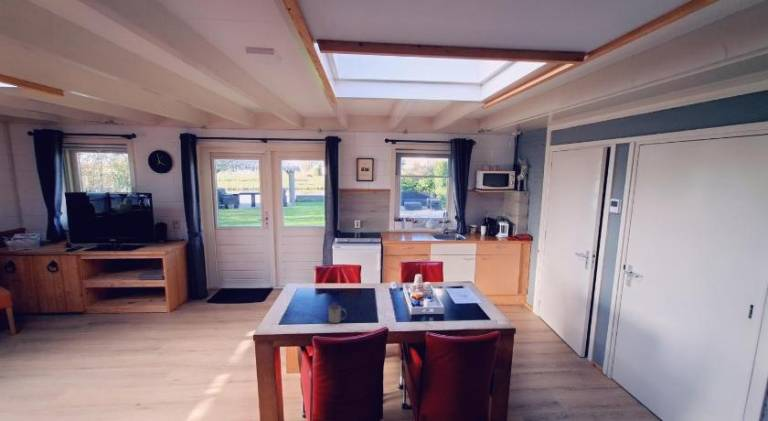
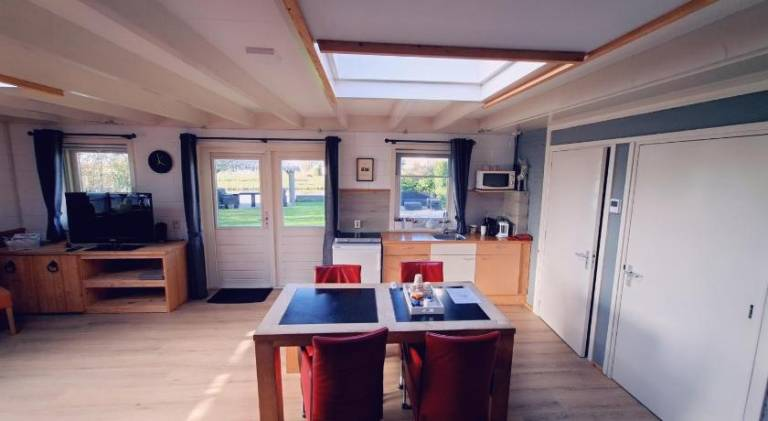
- mug (337, 314)
